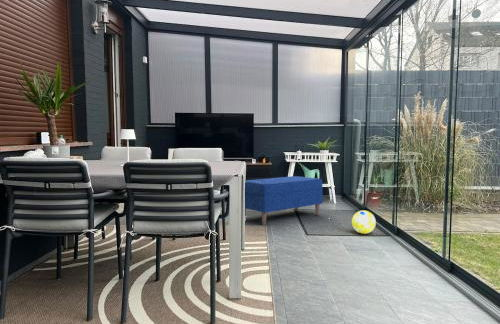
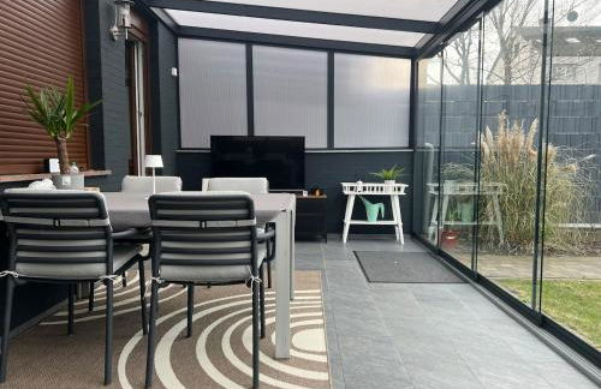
- ball (363, 222)
- bench (281, 198)
